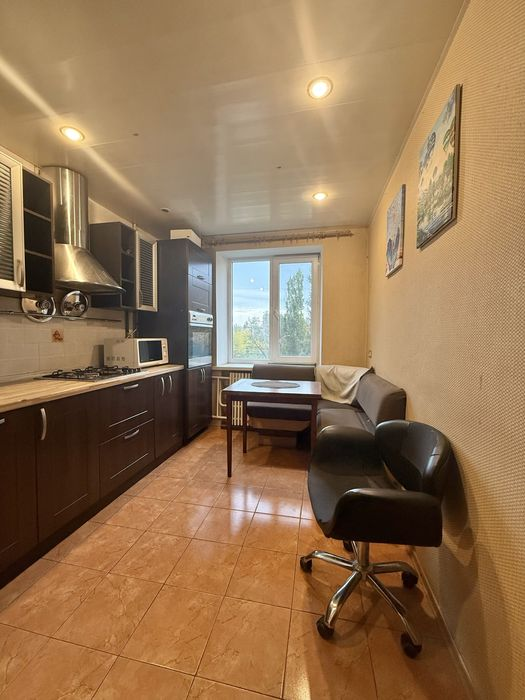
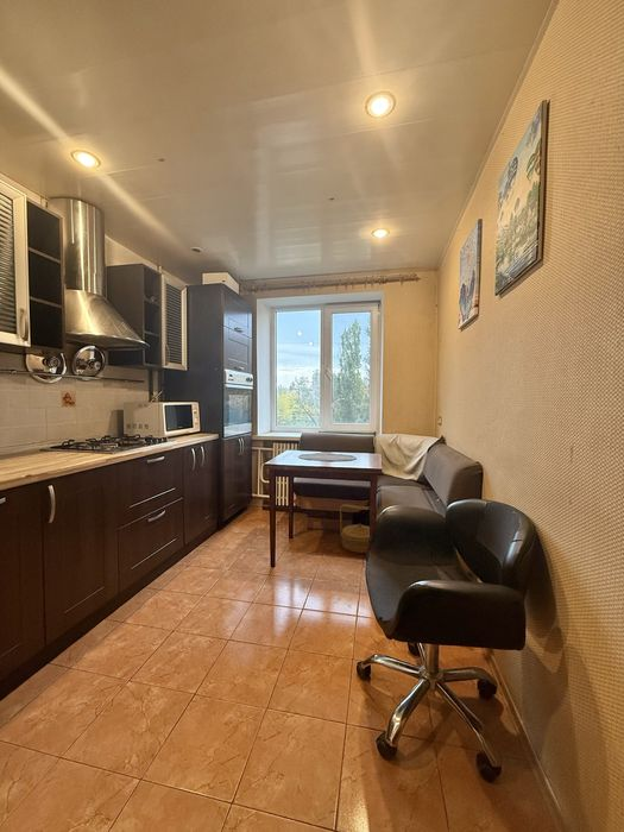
+ basket (359, 525)
